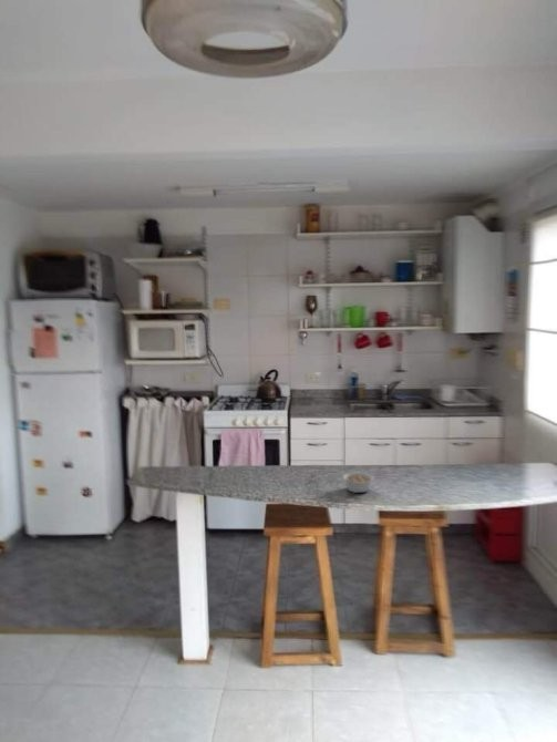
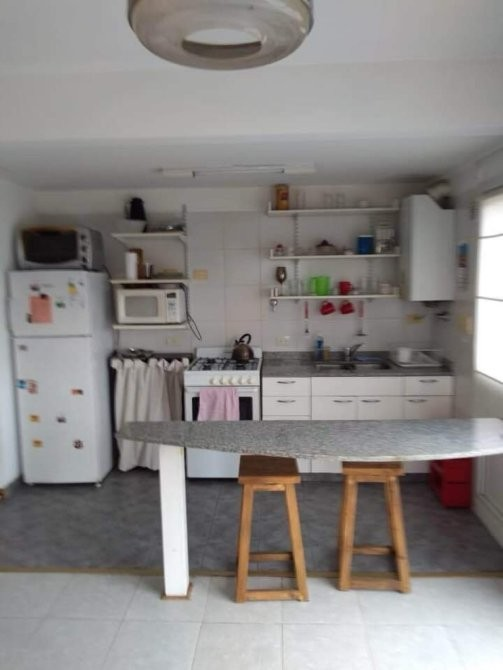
- legume (358, 482)
